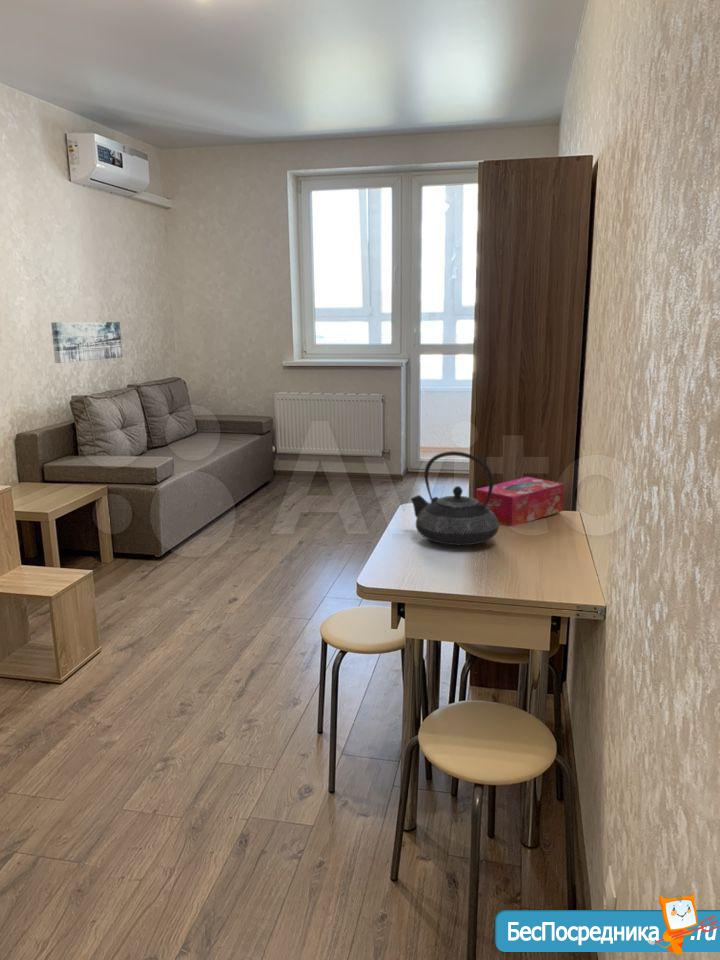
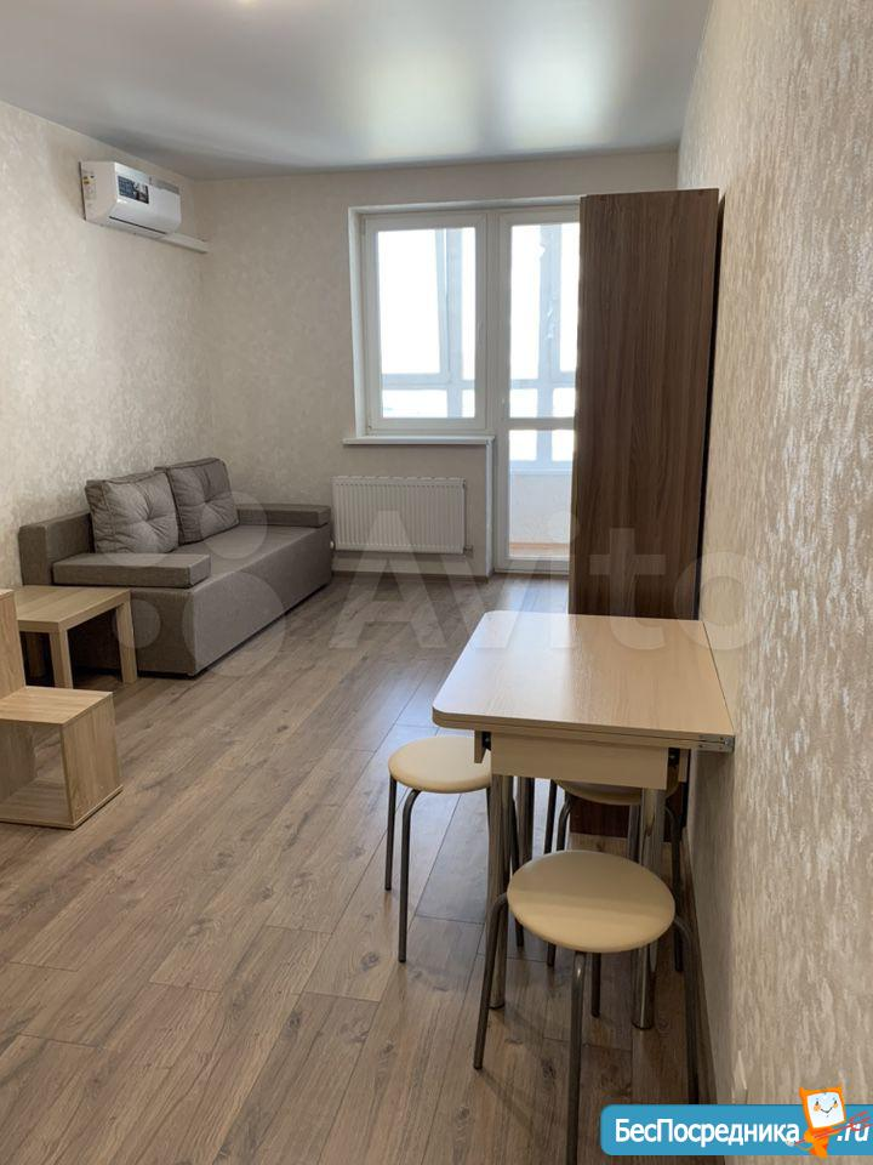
- teapot (452, 496)
- tissue box (520, 500)
- wall art (89, 341)
